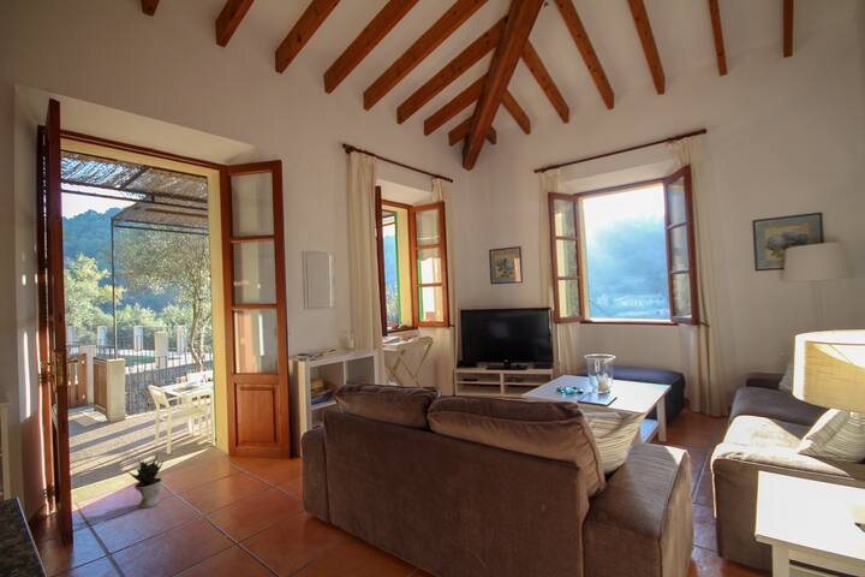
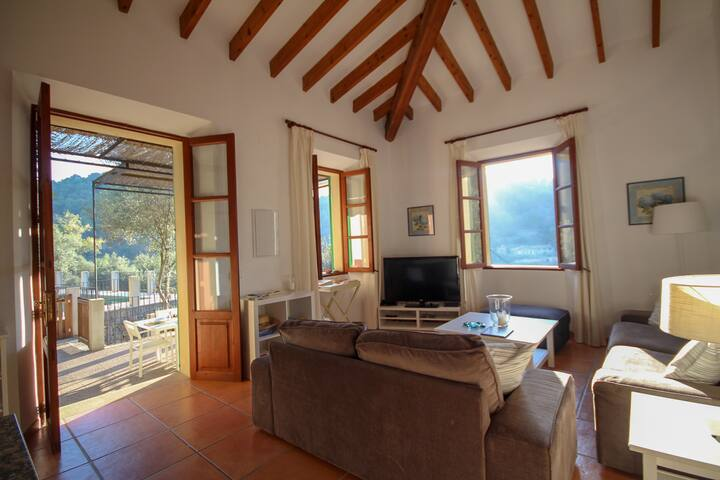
- potted plant (147, 481)
